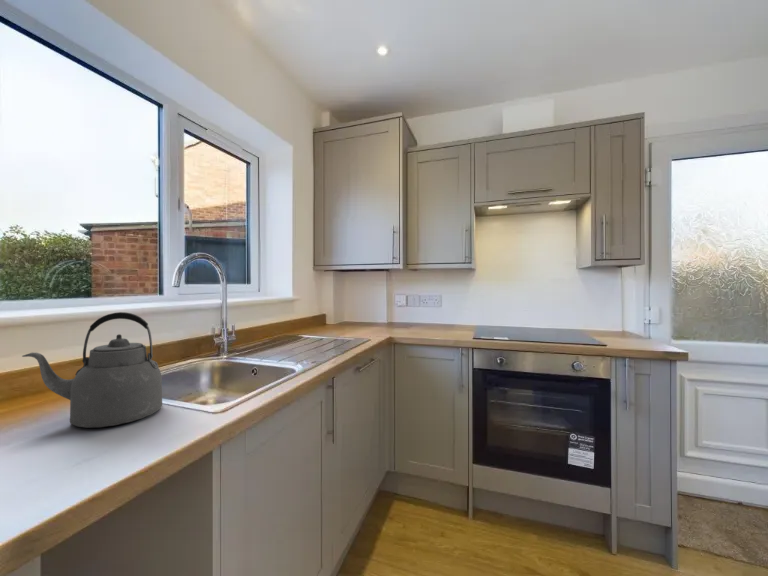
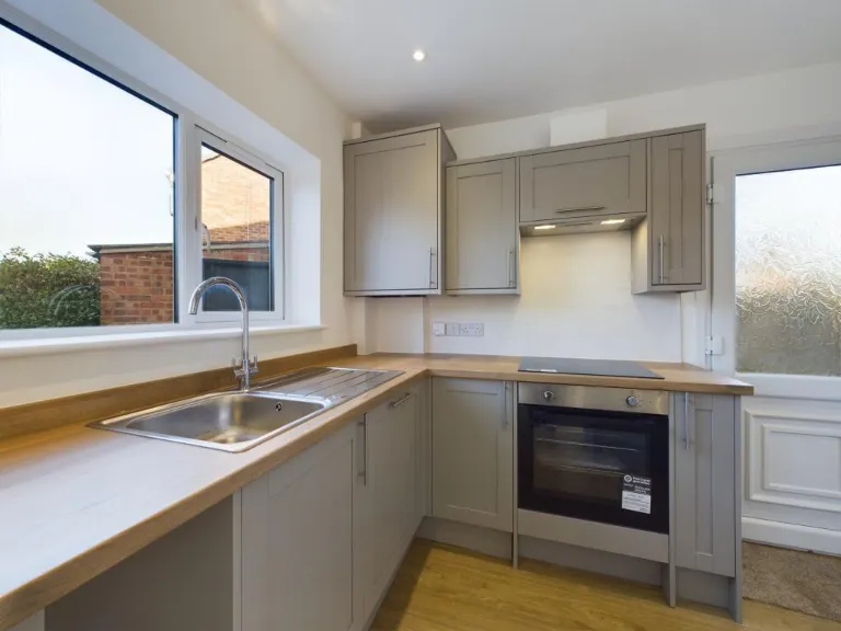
- kettle (97, 365)
